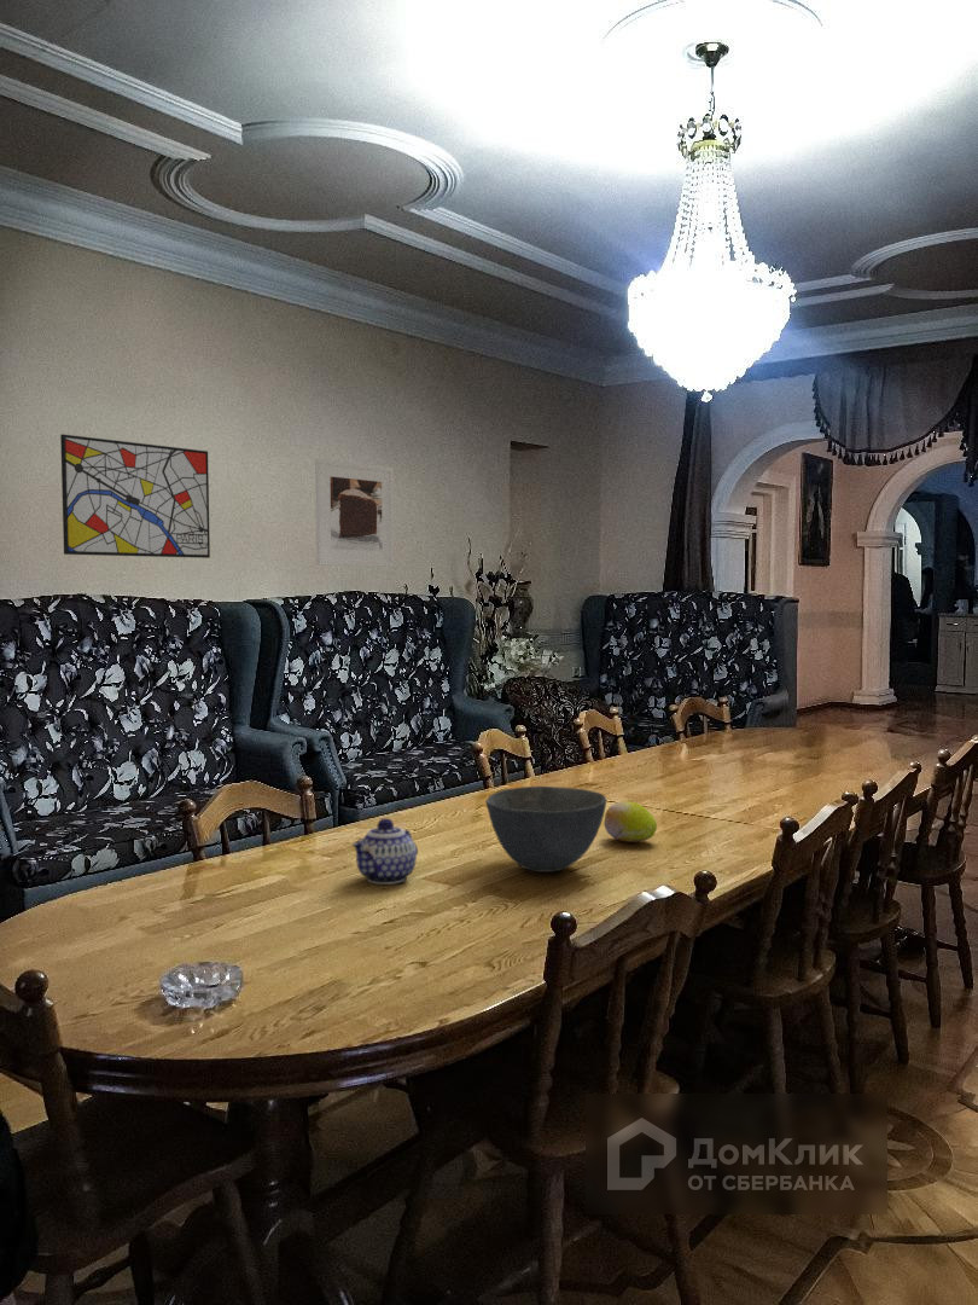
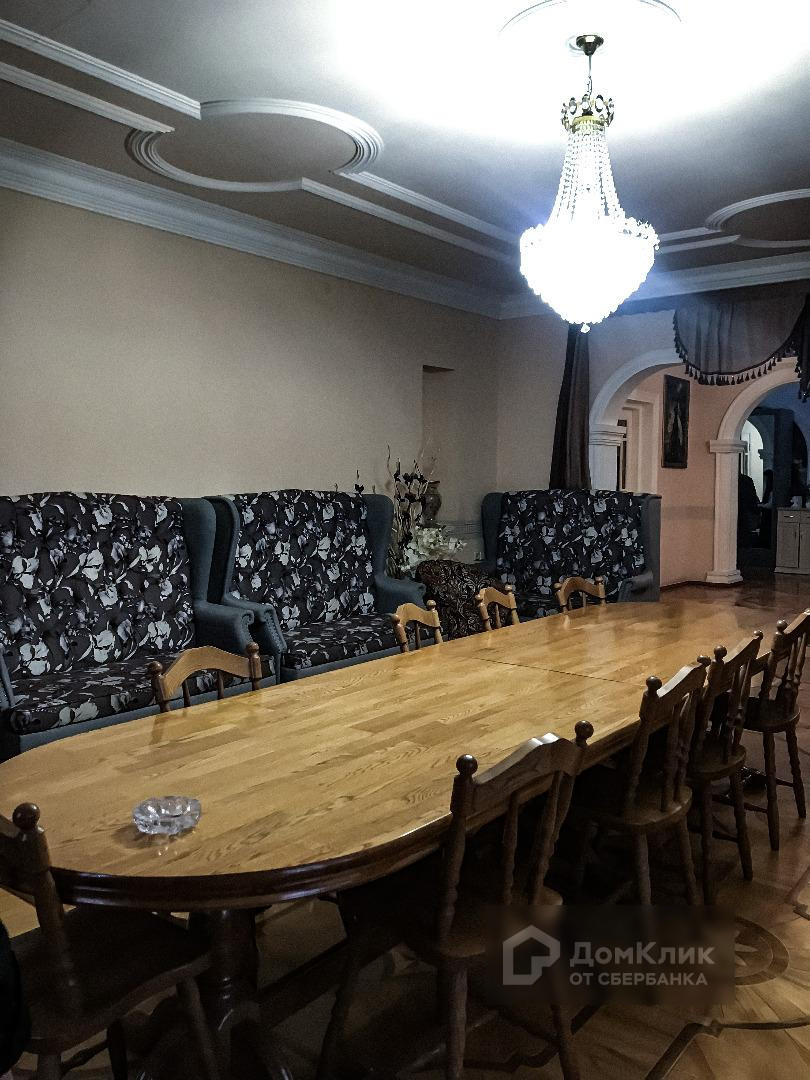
- bowl (545, 833)
- fruit (630, 820)
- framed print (355, 514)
- teapot (385, 848)
- wall art (139, 499)
